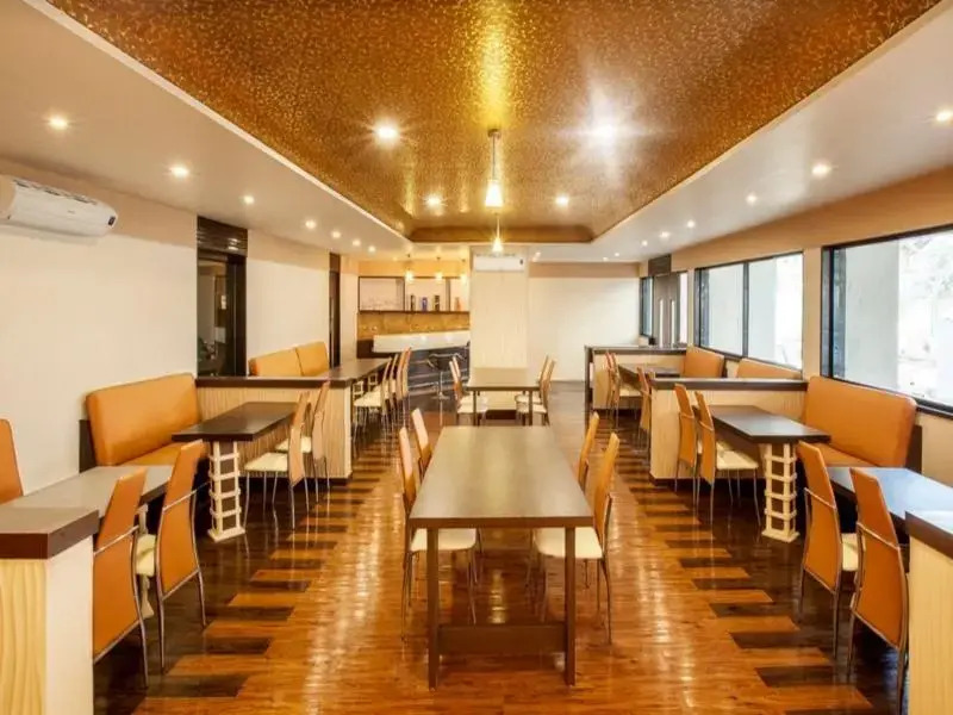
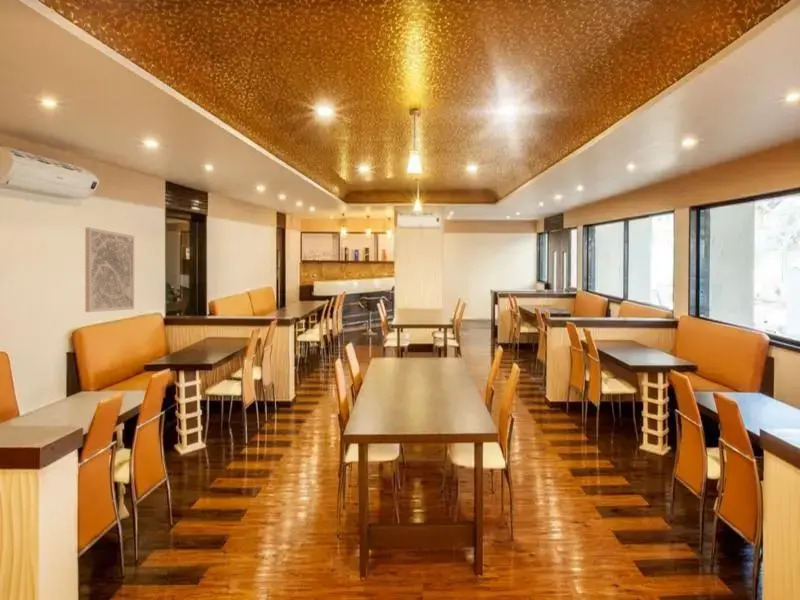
+ wall art (111, 271)
